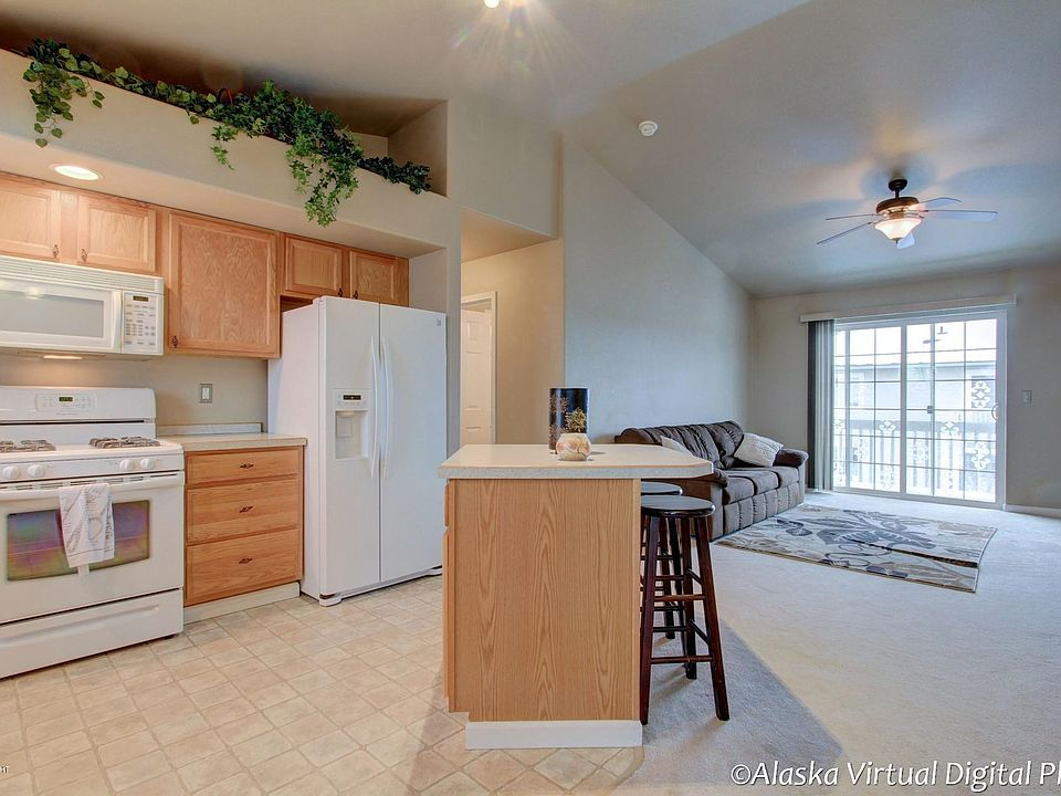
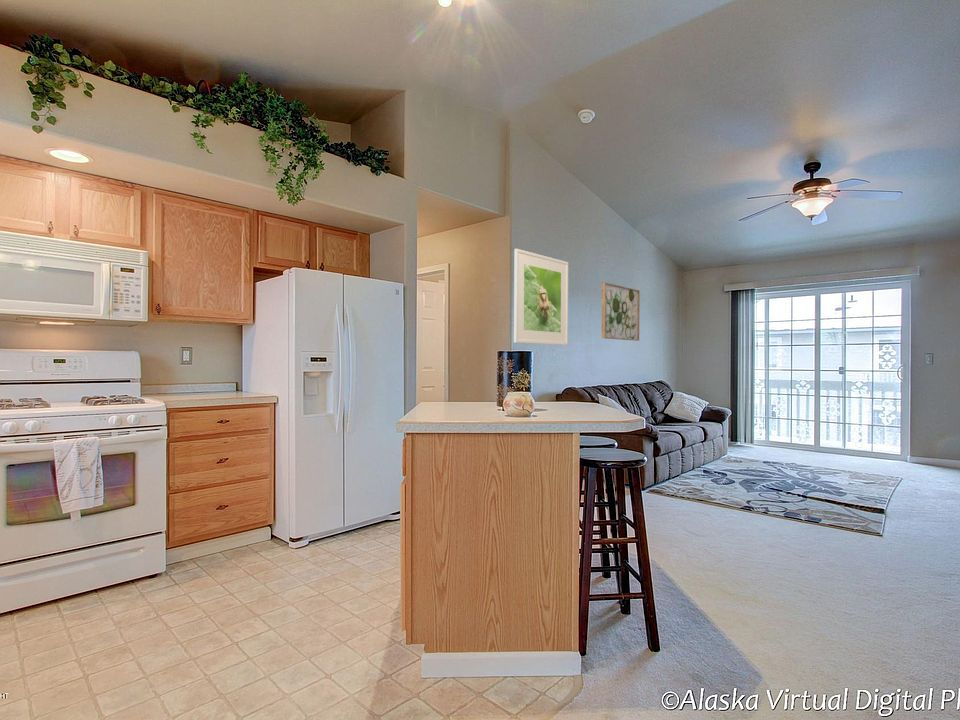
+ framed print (542, 299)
+ wall art (622, 313)
